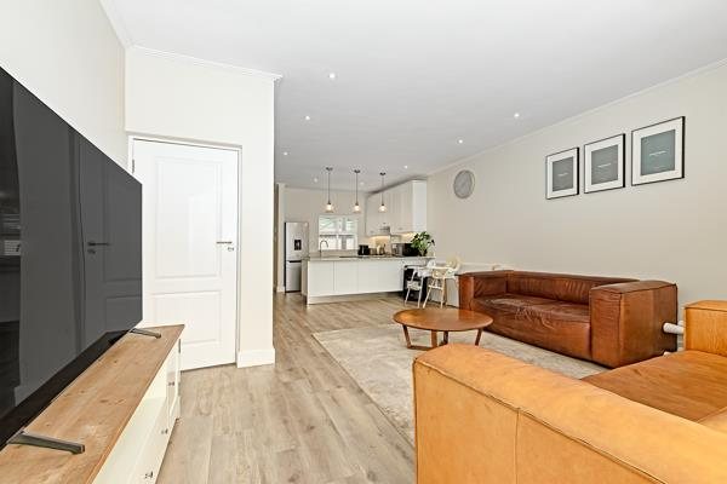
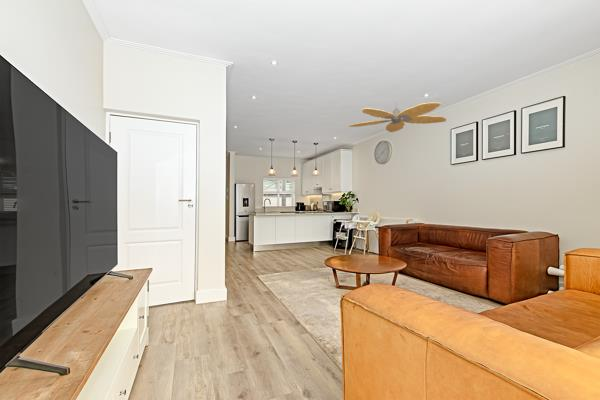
+ ceiling fan (394, 113)
